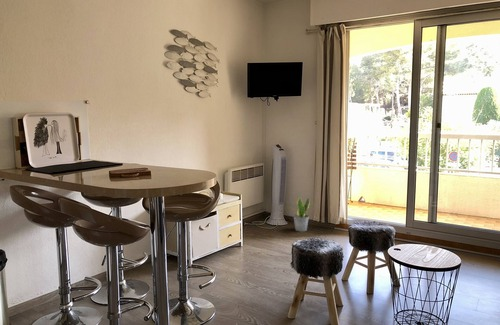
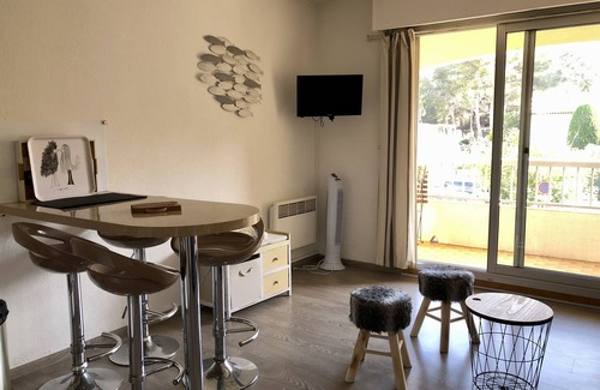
- potted plant (301, 212)
